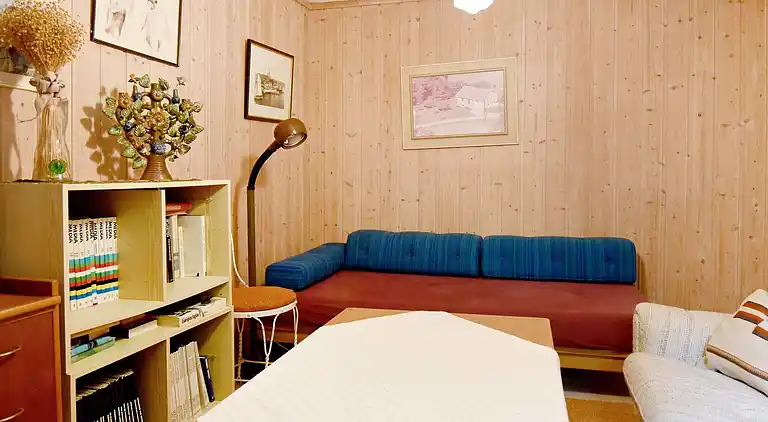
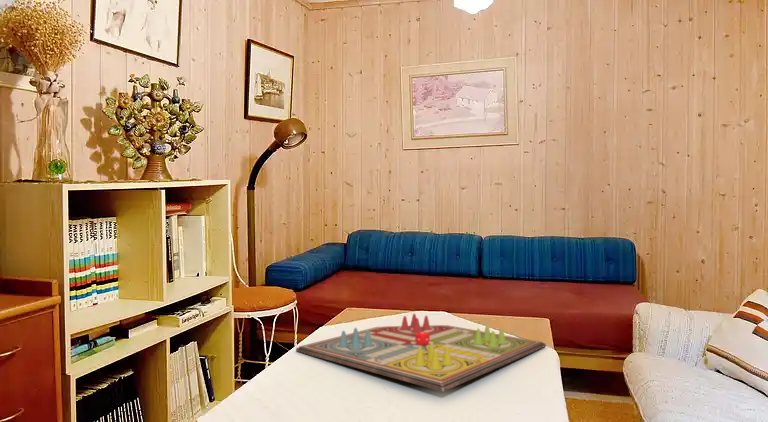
+ gameboard (422, 338)
